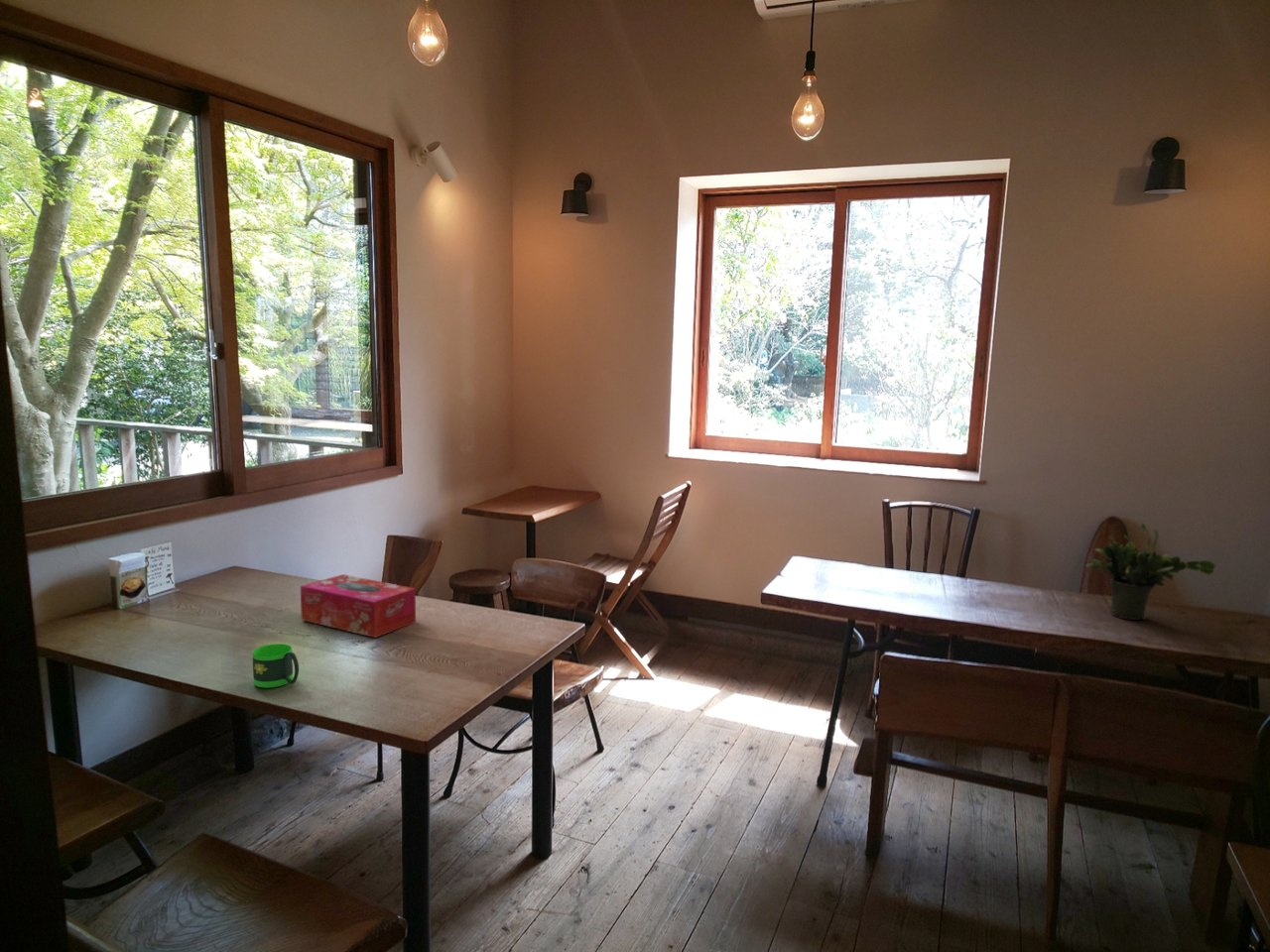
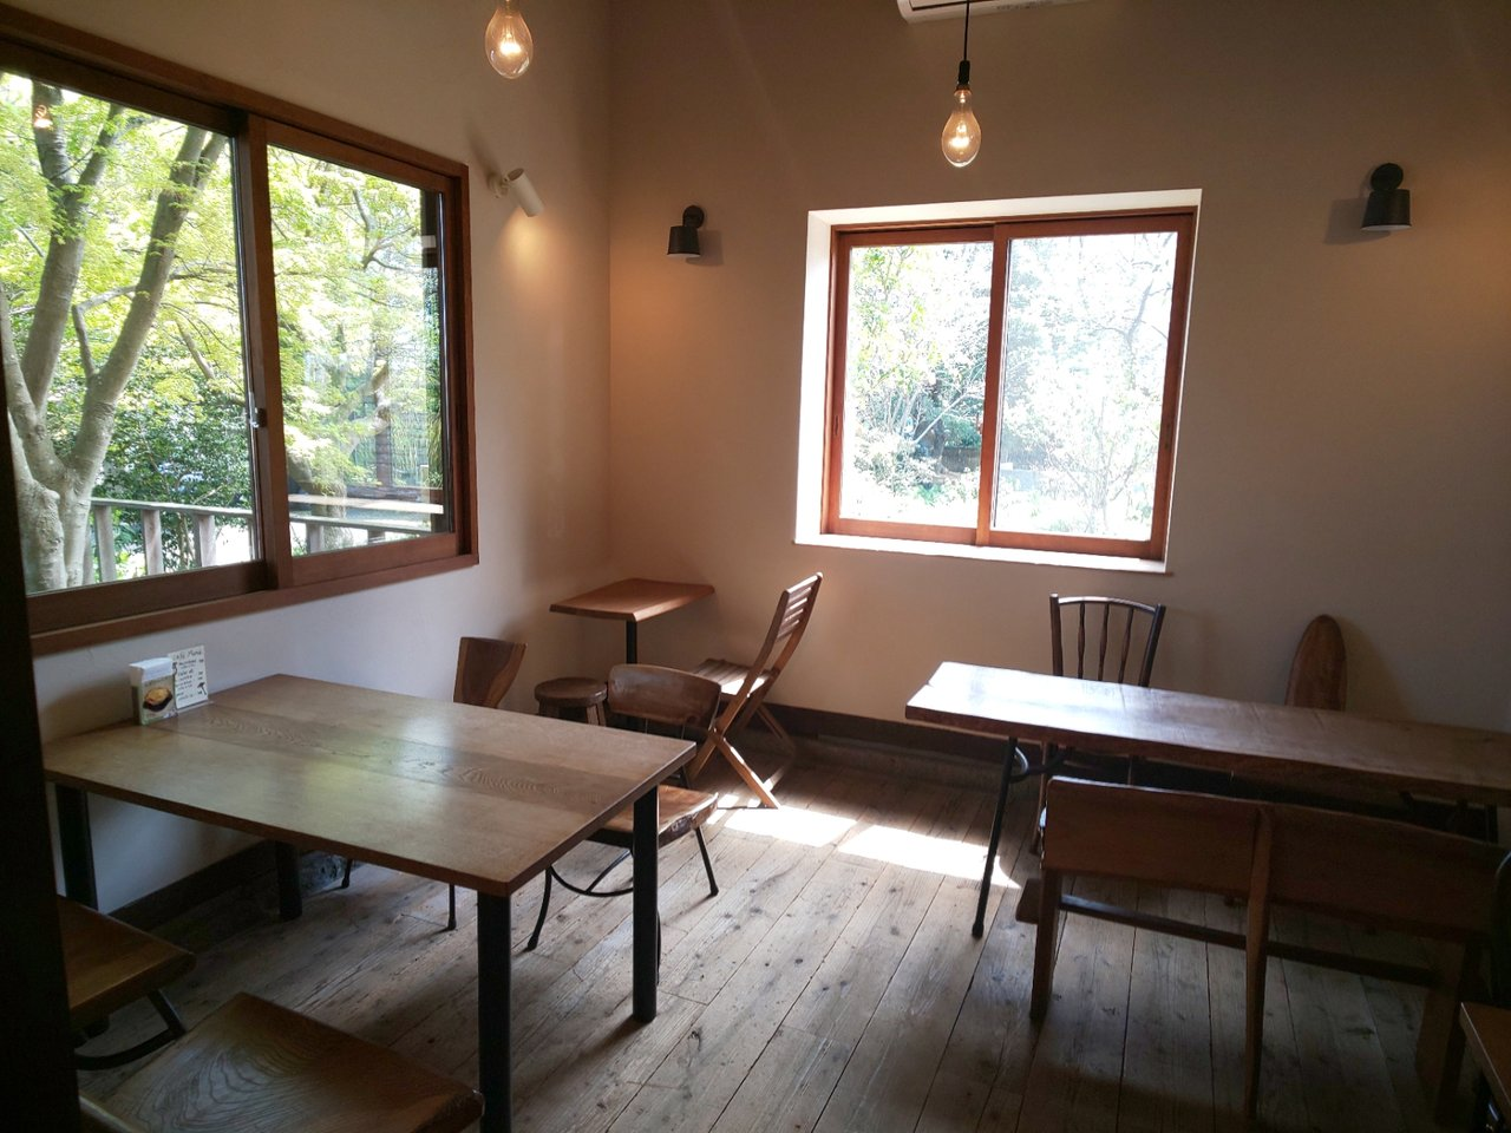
- mug (278, 665)
- tissue box (358, 604)
- potted plant (1151, 571)
